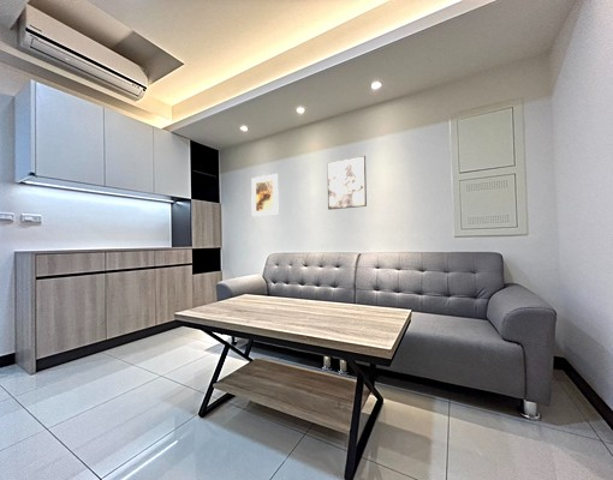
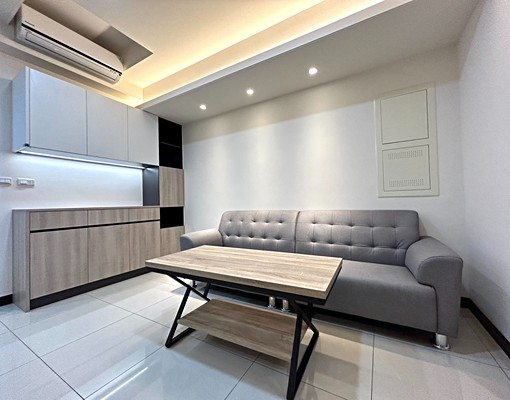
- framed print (264, 196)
- wall art (346, 184)
